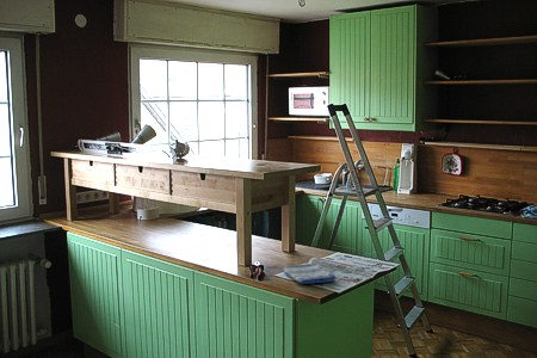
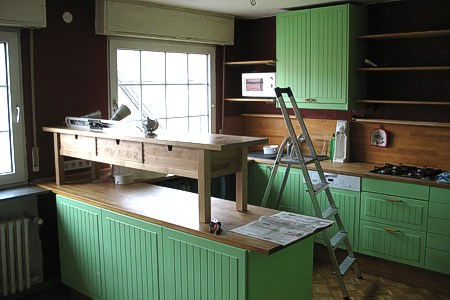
- dish towel (308, 272)
